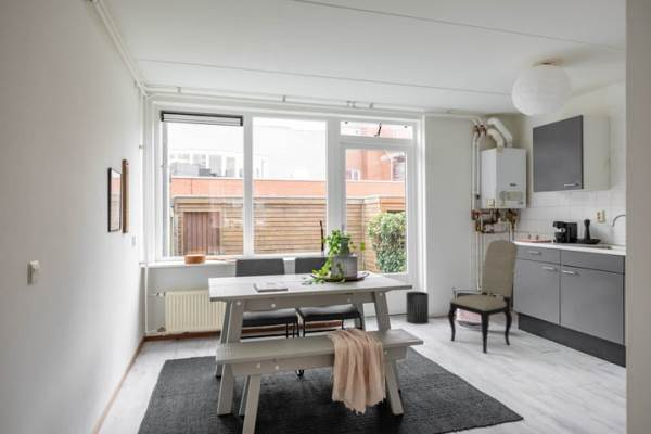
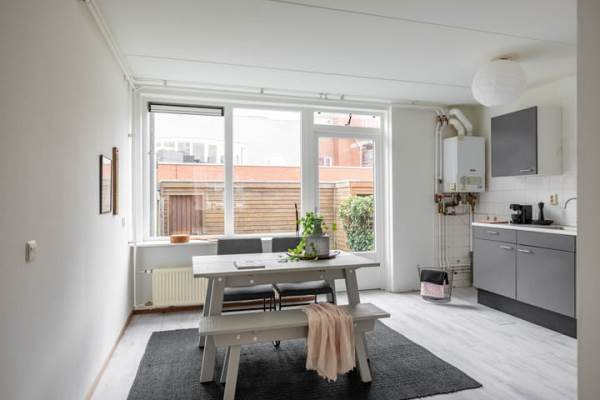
- trash can (417, 307)
- dining chair (483, 291)
